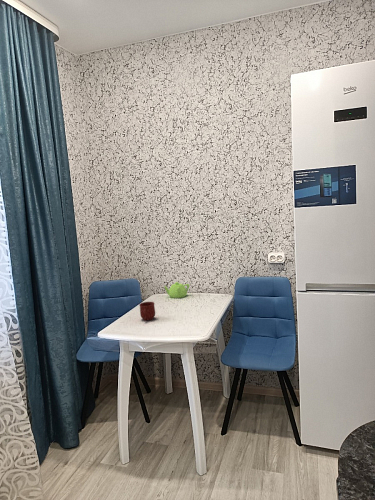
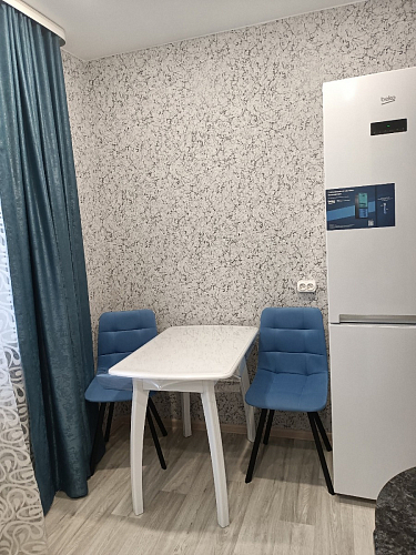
- teapot (177, 289)
- mug (146, 312)
